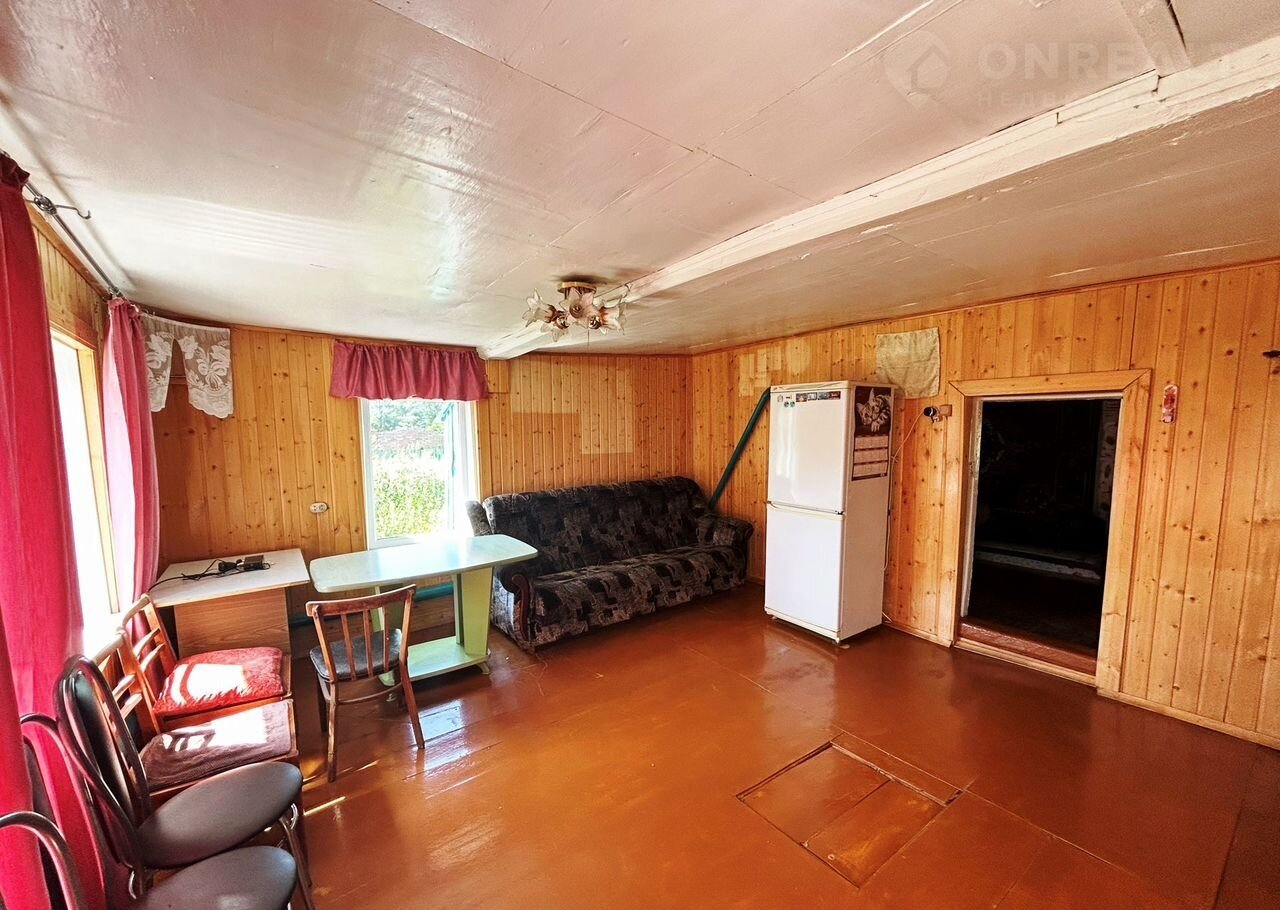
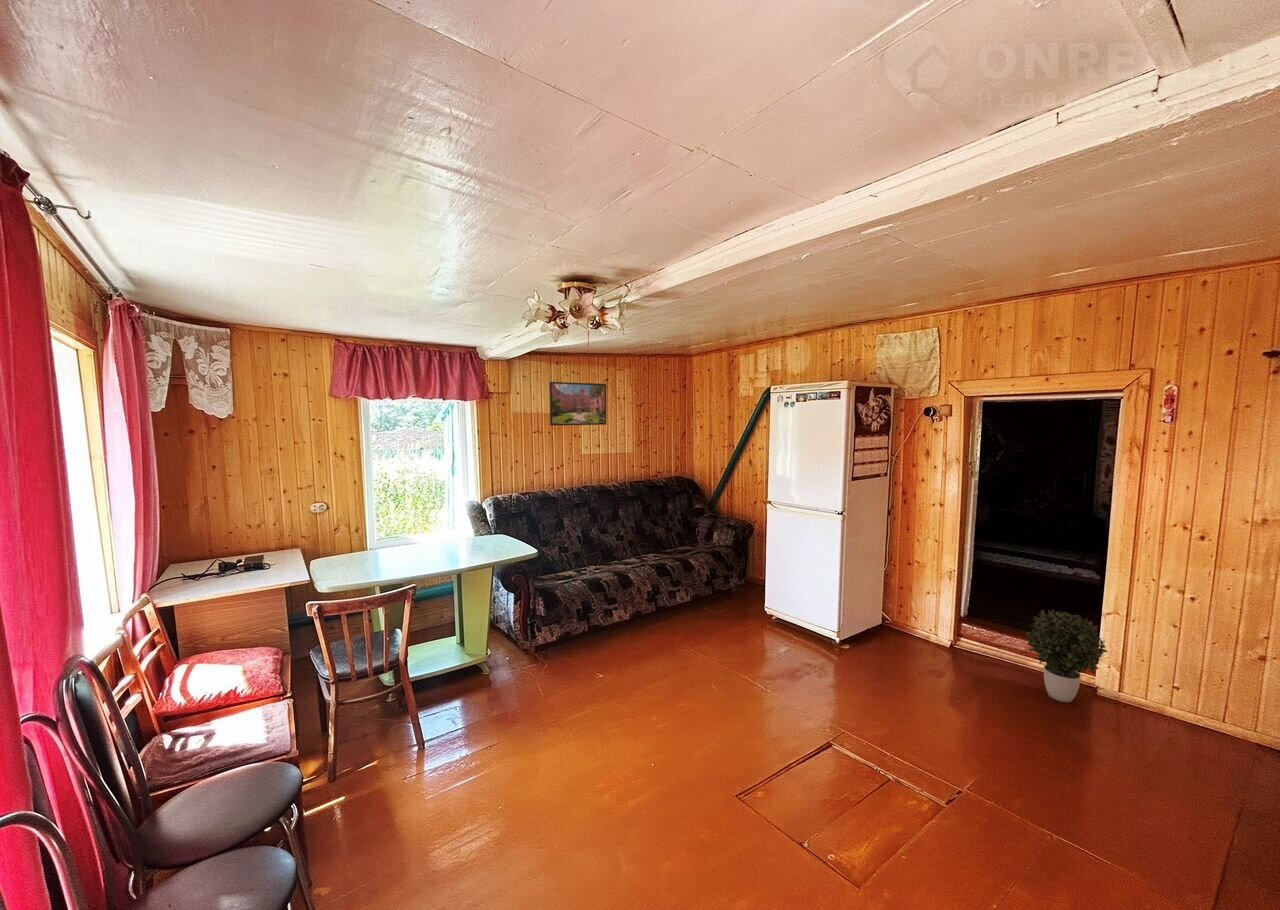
+ potted plant (1064, 655)
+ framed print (579, 404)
